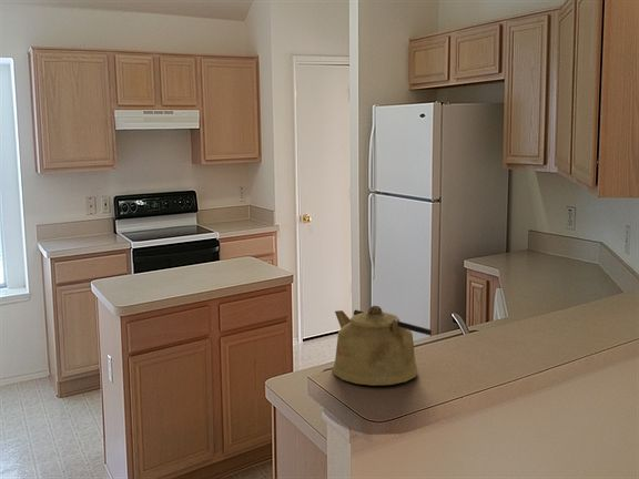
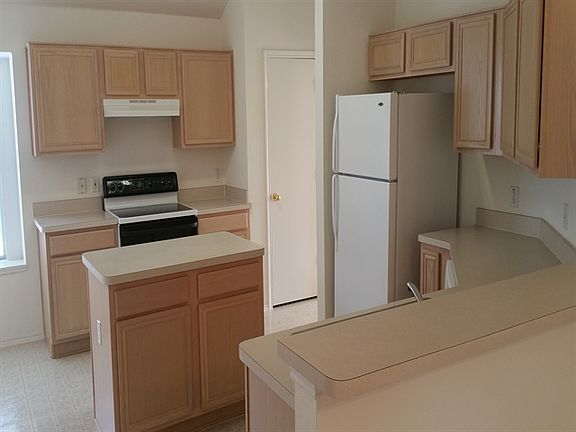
- kettle (369, 336)
